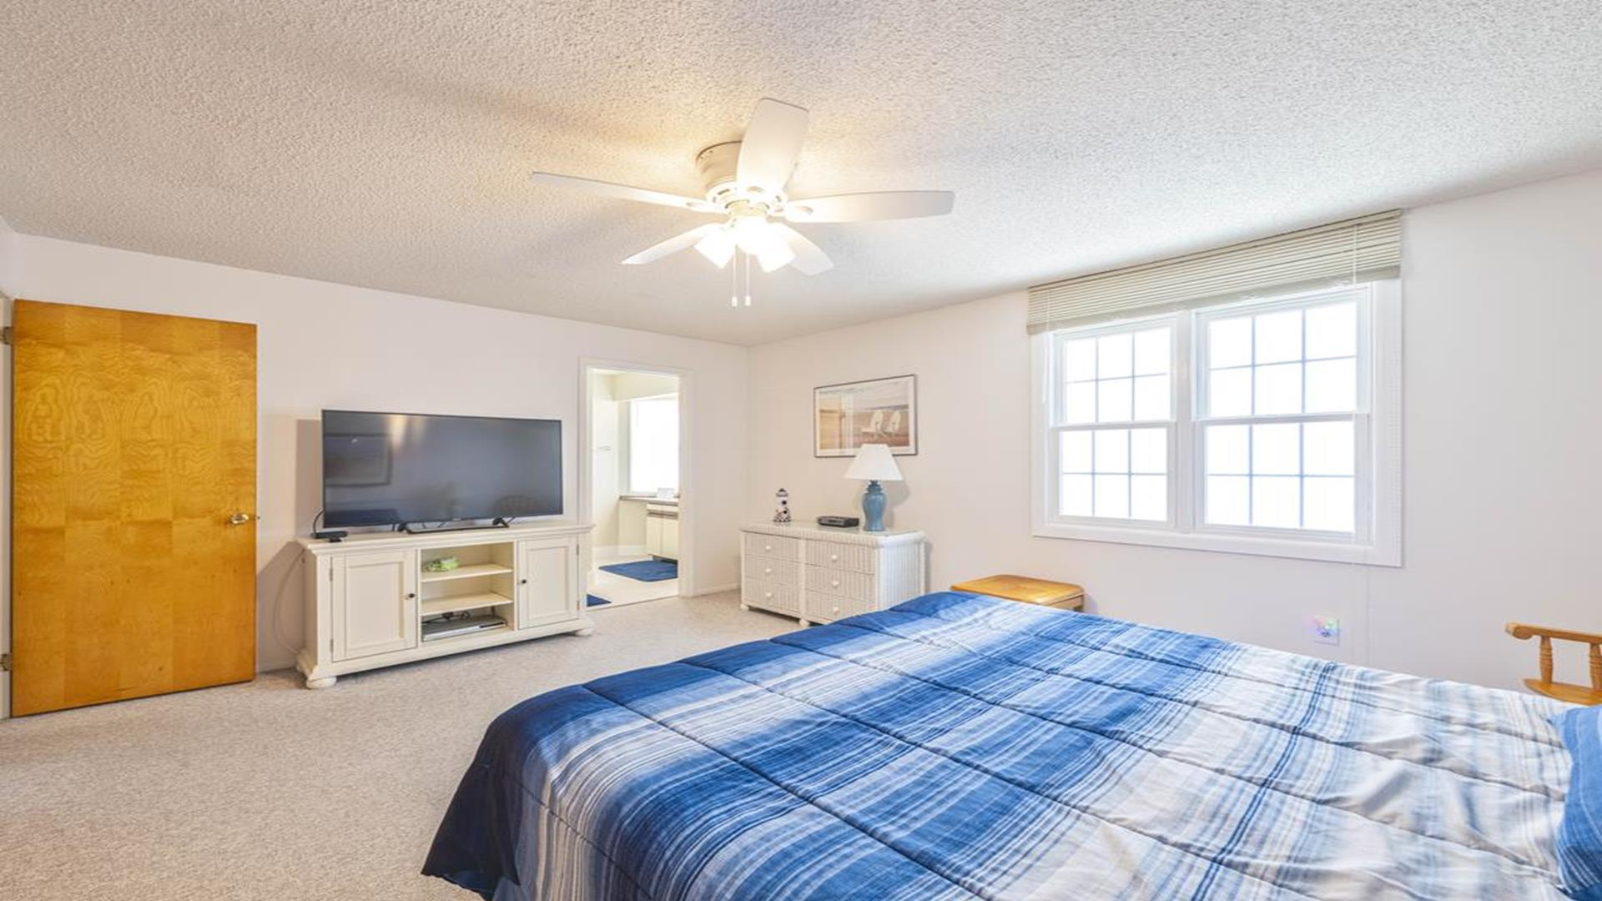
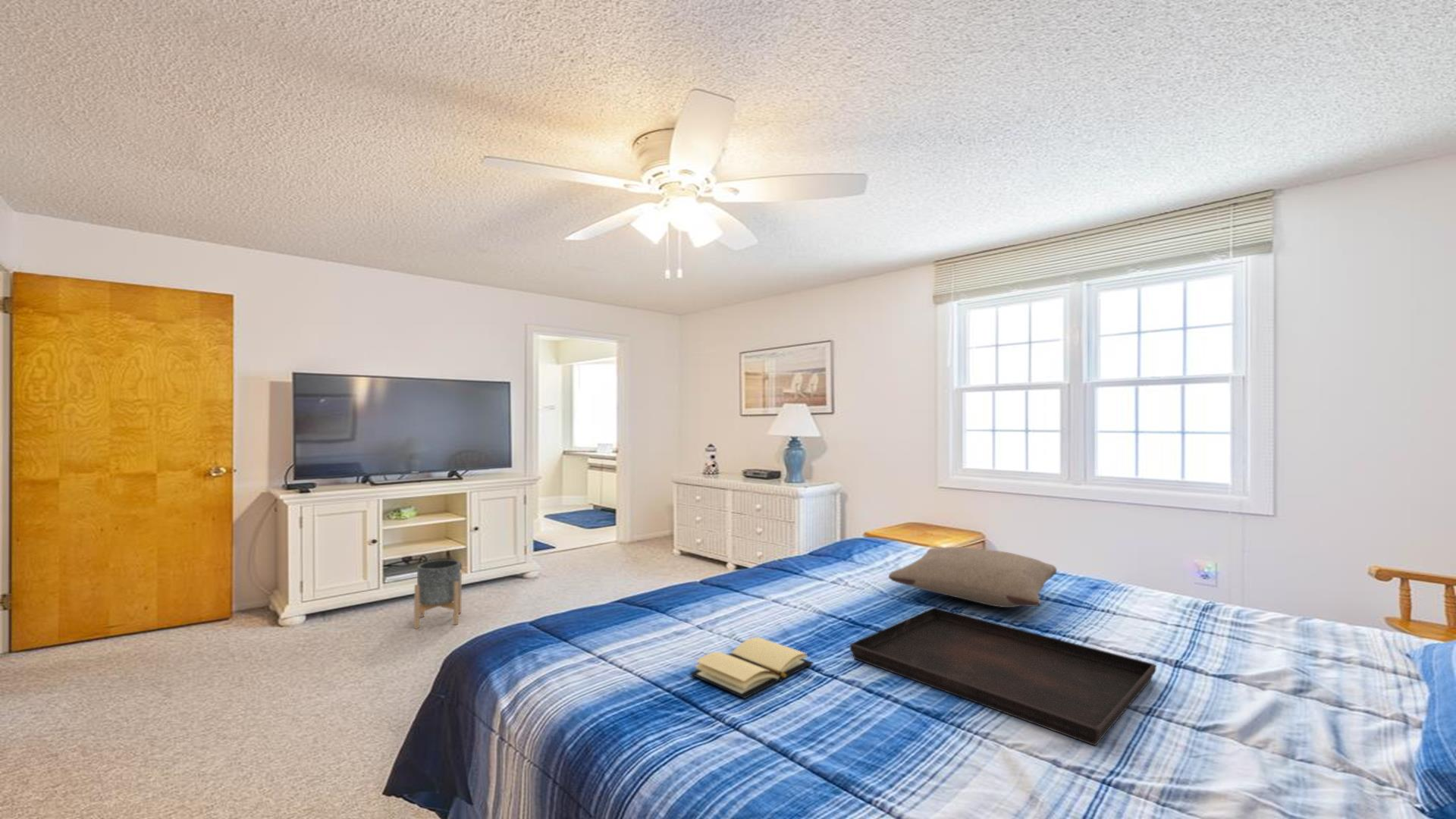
+ book (754, 662)
+ planter (438, 592)
+ pillow (975, 574)
+ serving tray (996, 661)
